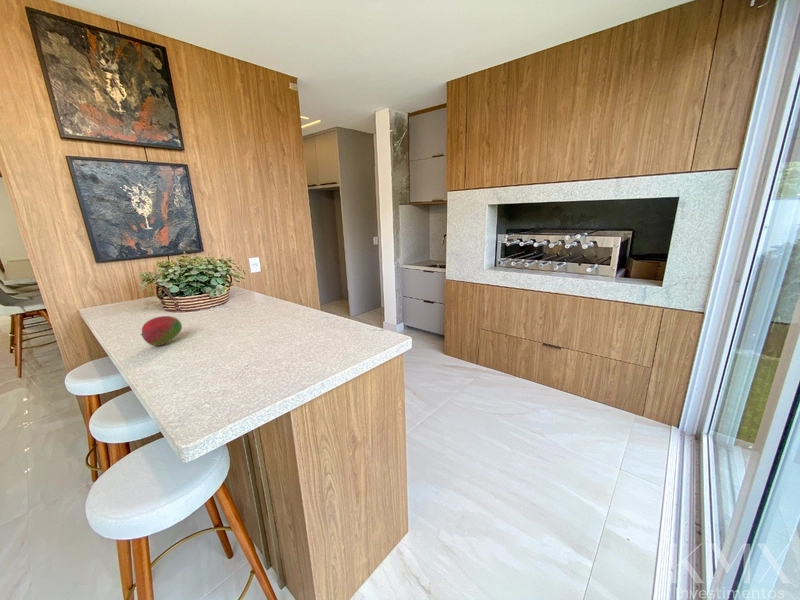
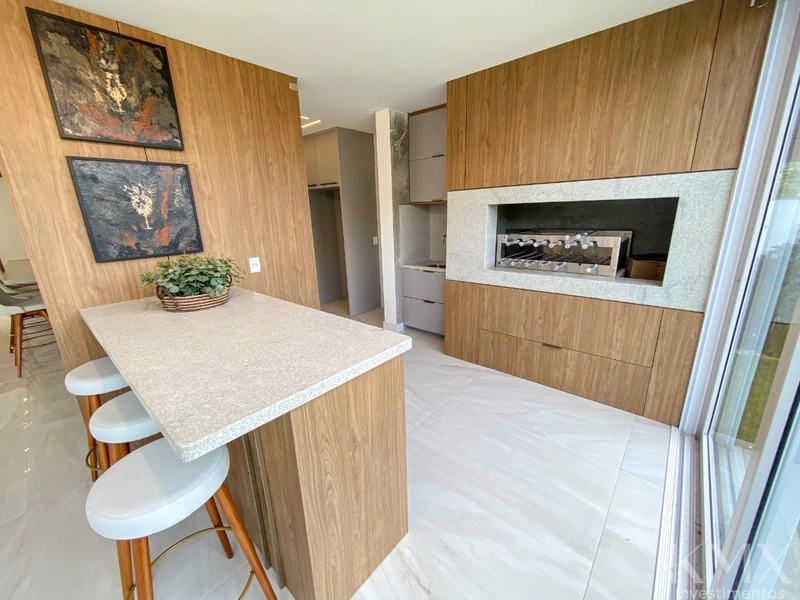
- fruit (162, 330)
